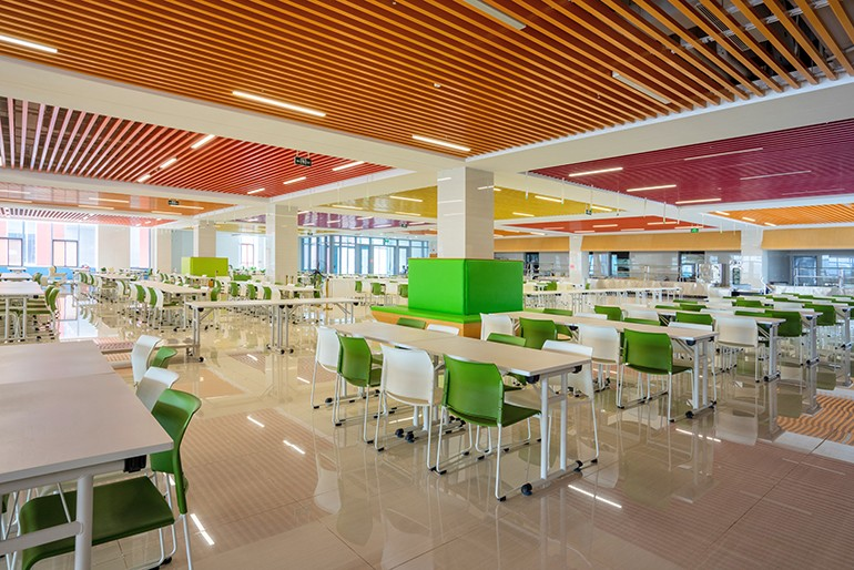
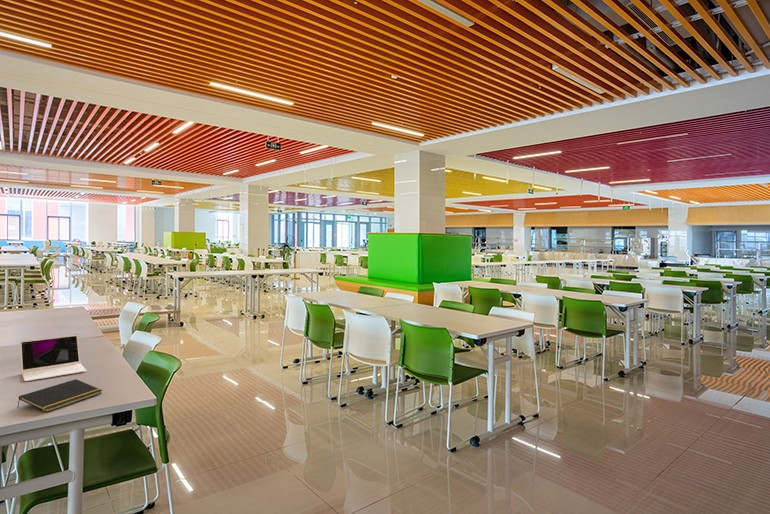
+ laptop (53, 354)
+ notepad (62, 394)
